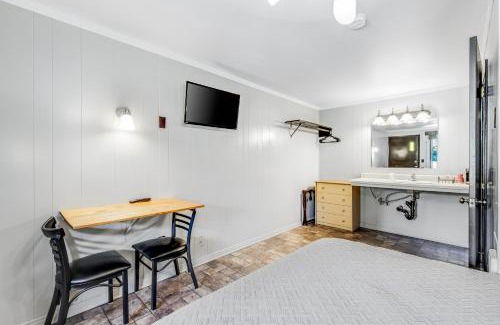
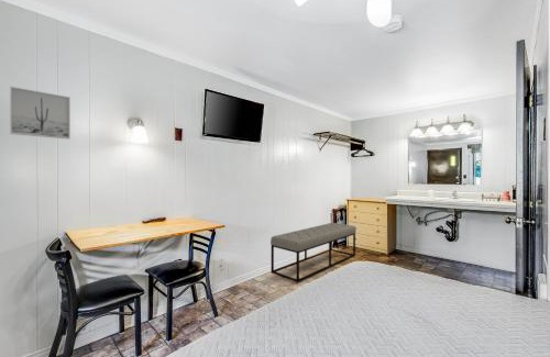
+ wall art (41, 114)
+ bench (317, 246)
